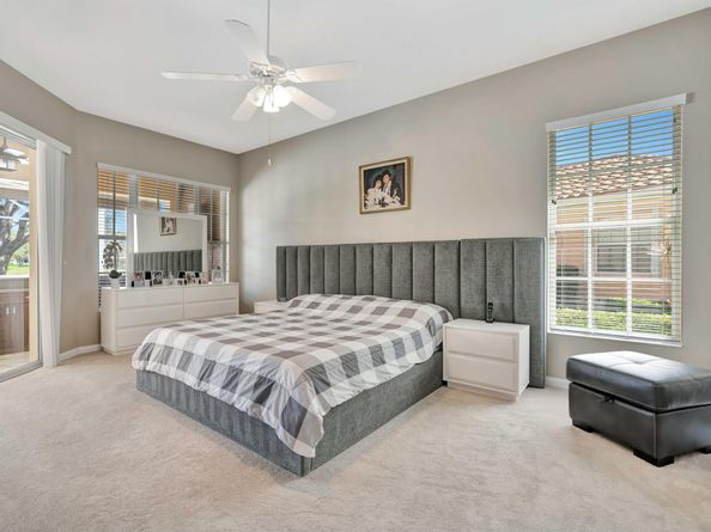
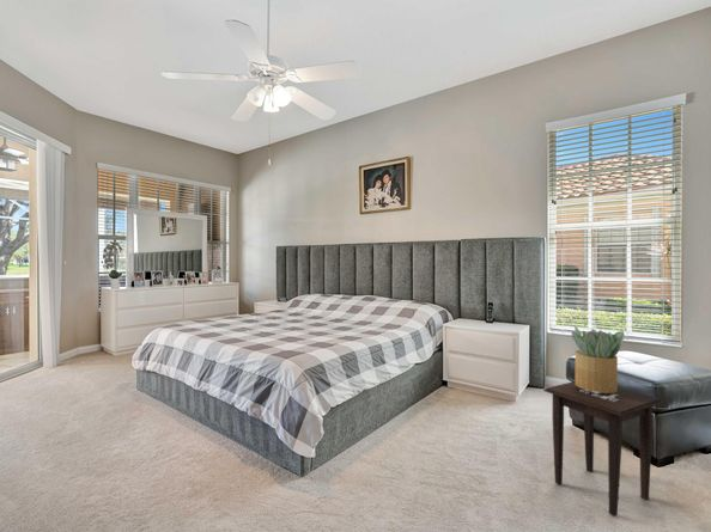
+ side table (592, 440)
+ potted plant (597, 359)
